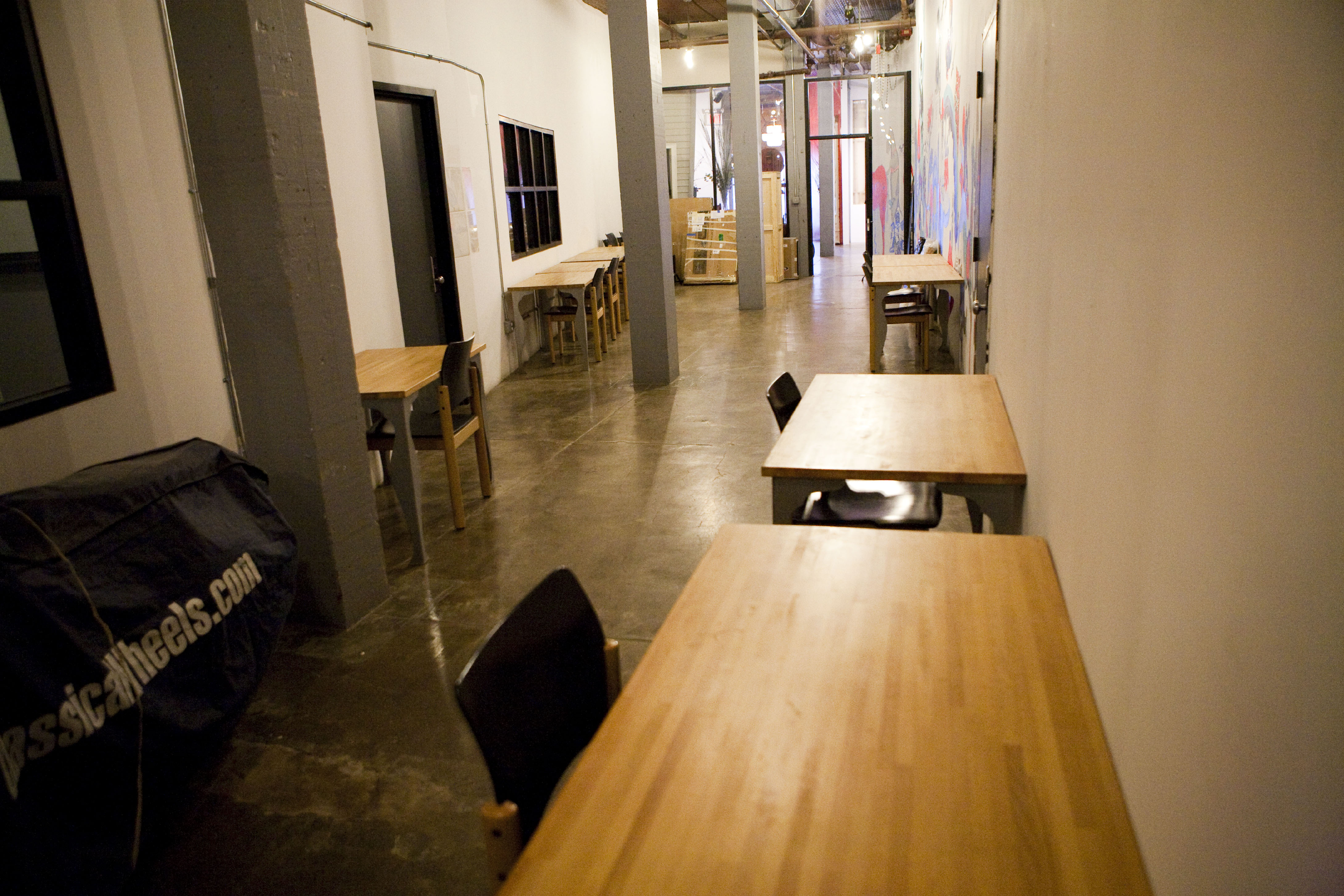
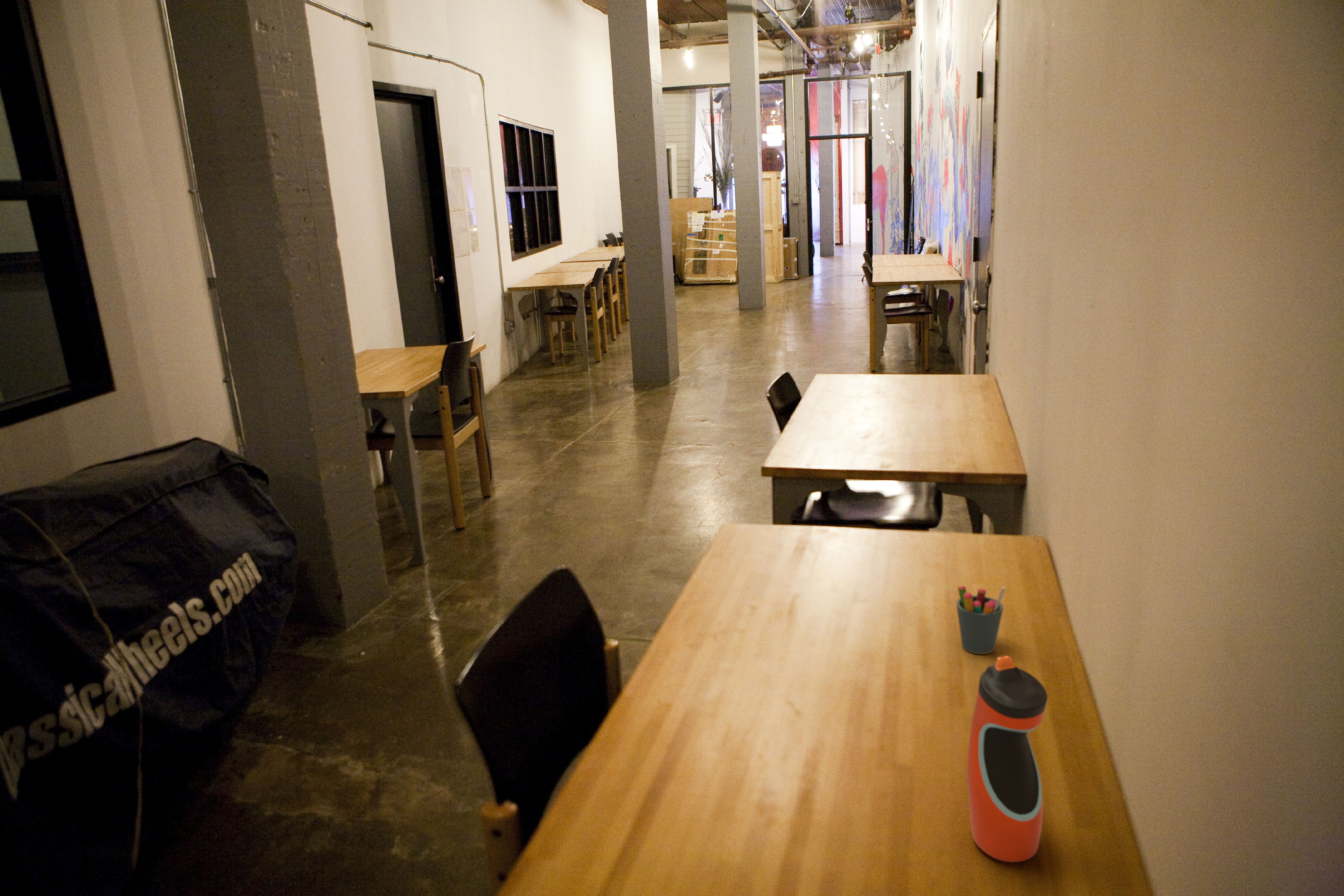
+ pen holder (978, 615)
+ water bottle (1006, 754)
